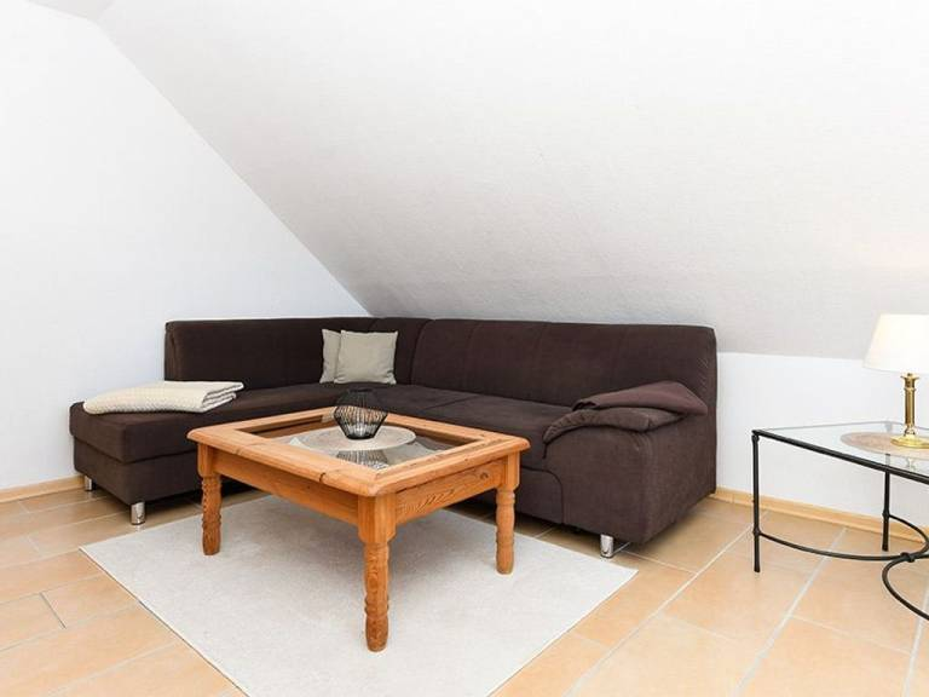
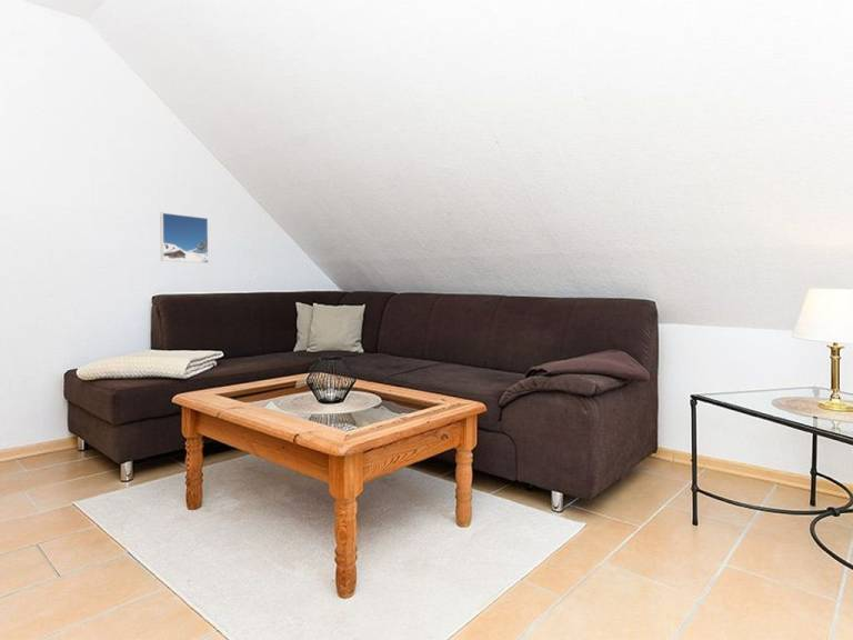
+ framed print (184, 238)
